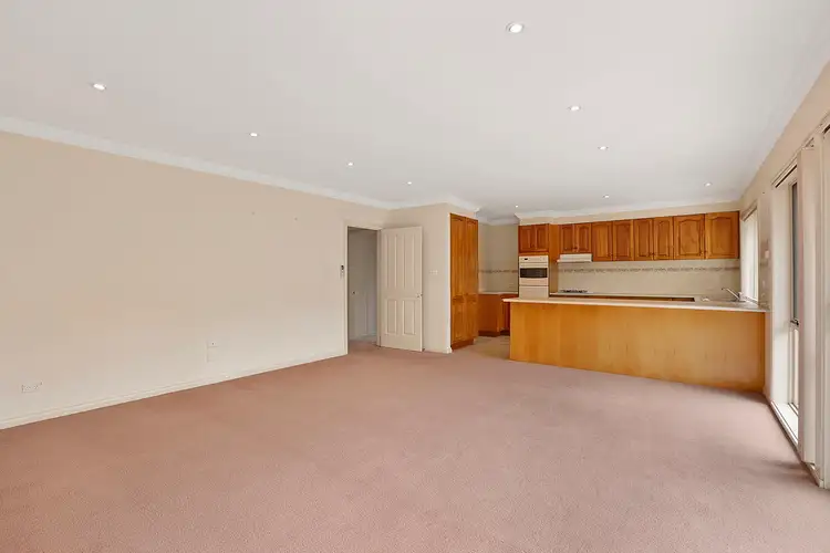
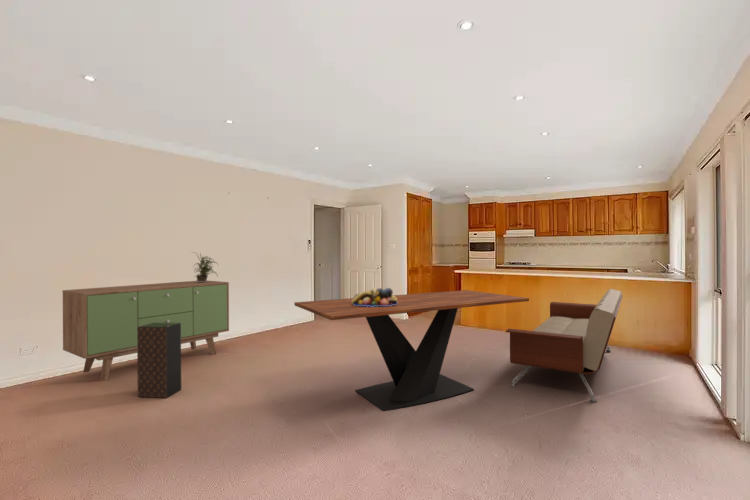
+ sofa (574, 331)
+ potted plant (203, 266)
+ dining table (412, 347)
+ sideboard (155, 321)
+ speaker (160, 358)
+ fruit bowl (374, 295)
